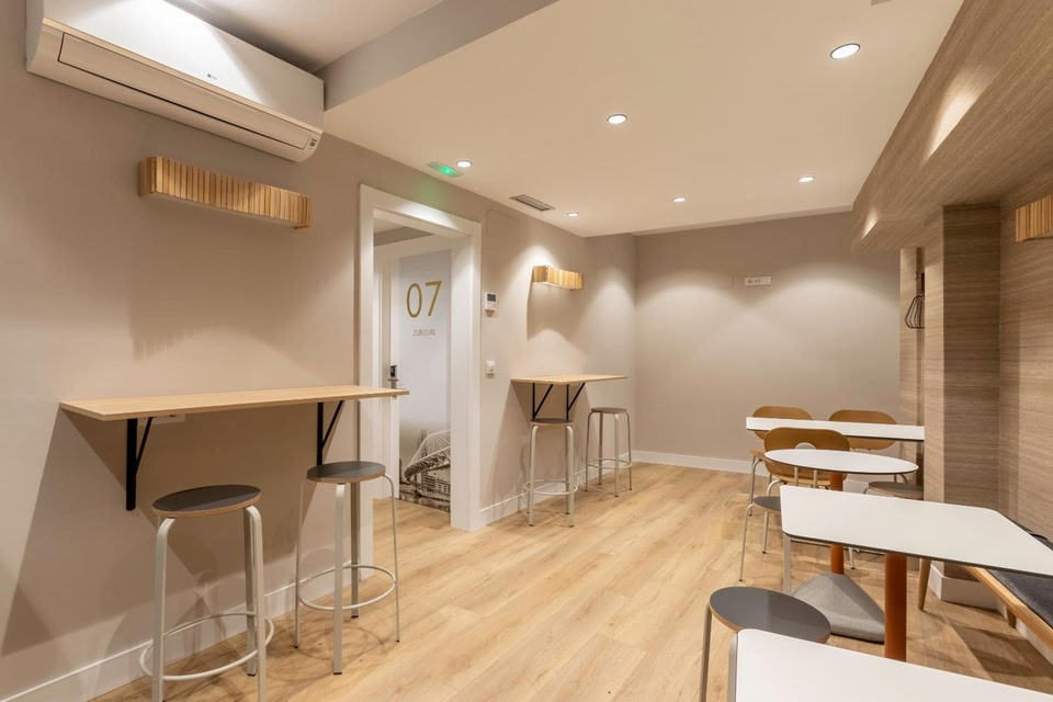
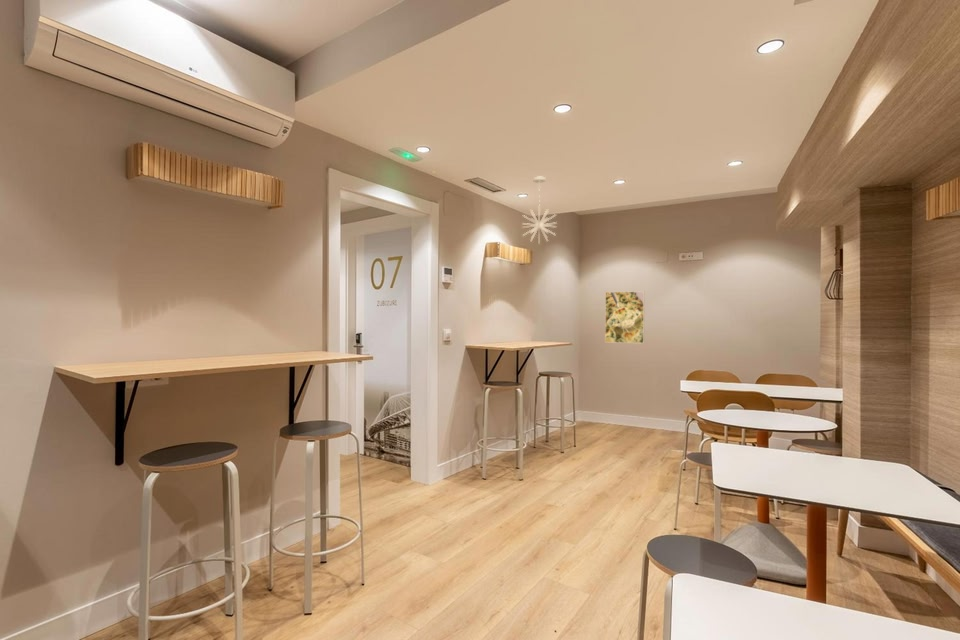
+ pendant light (539, 210)
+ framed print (624, 317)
